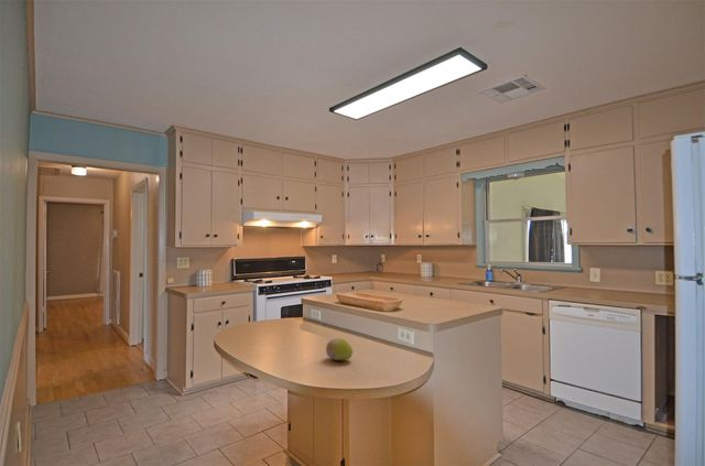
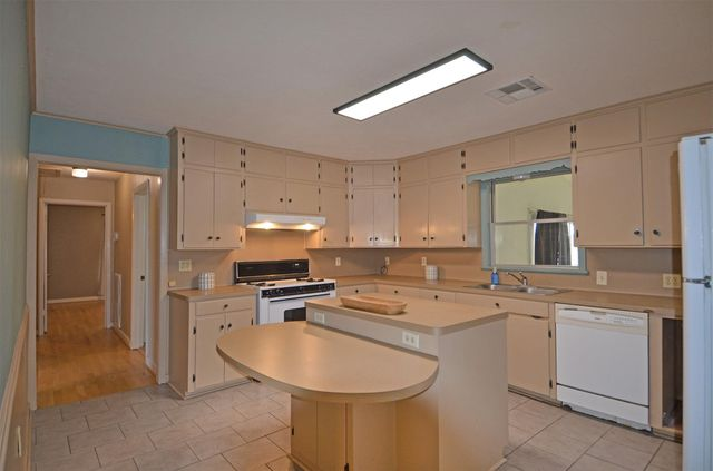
- fruit (339, 349)
